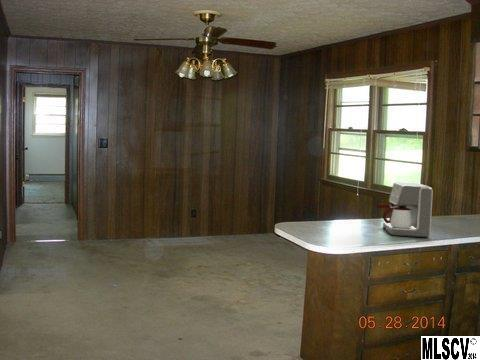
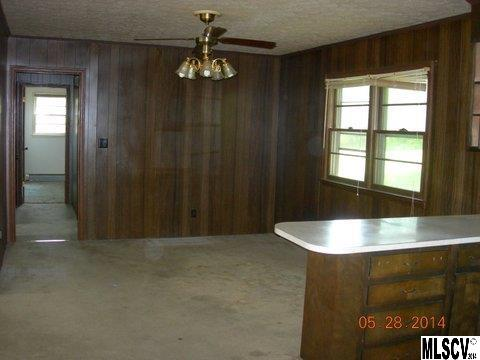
- coffee maker (407, 208)
